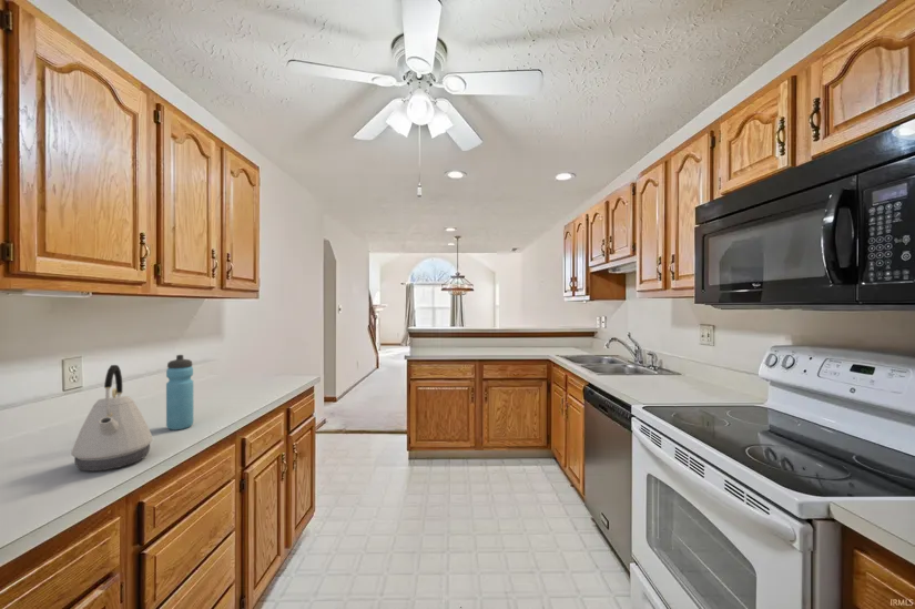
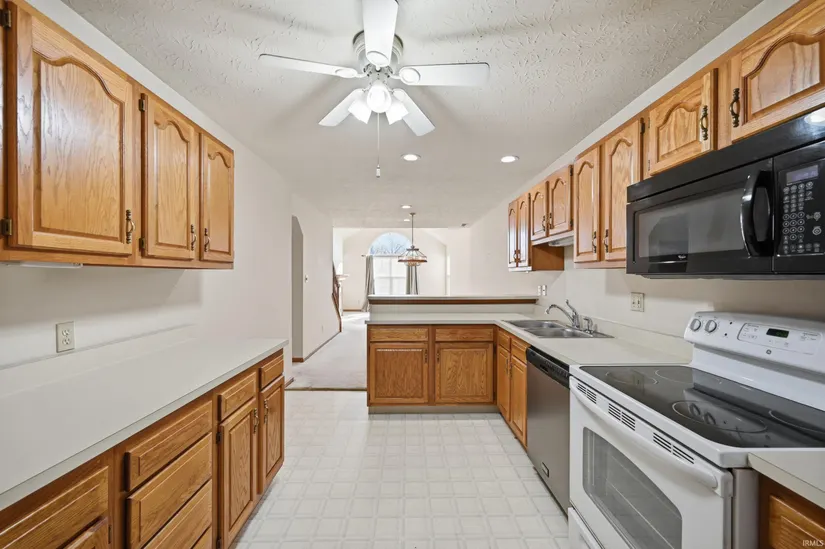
- water bottle (180, 390)
- kettle (113, 414)
